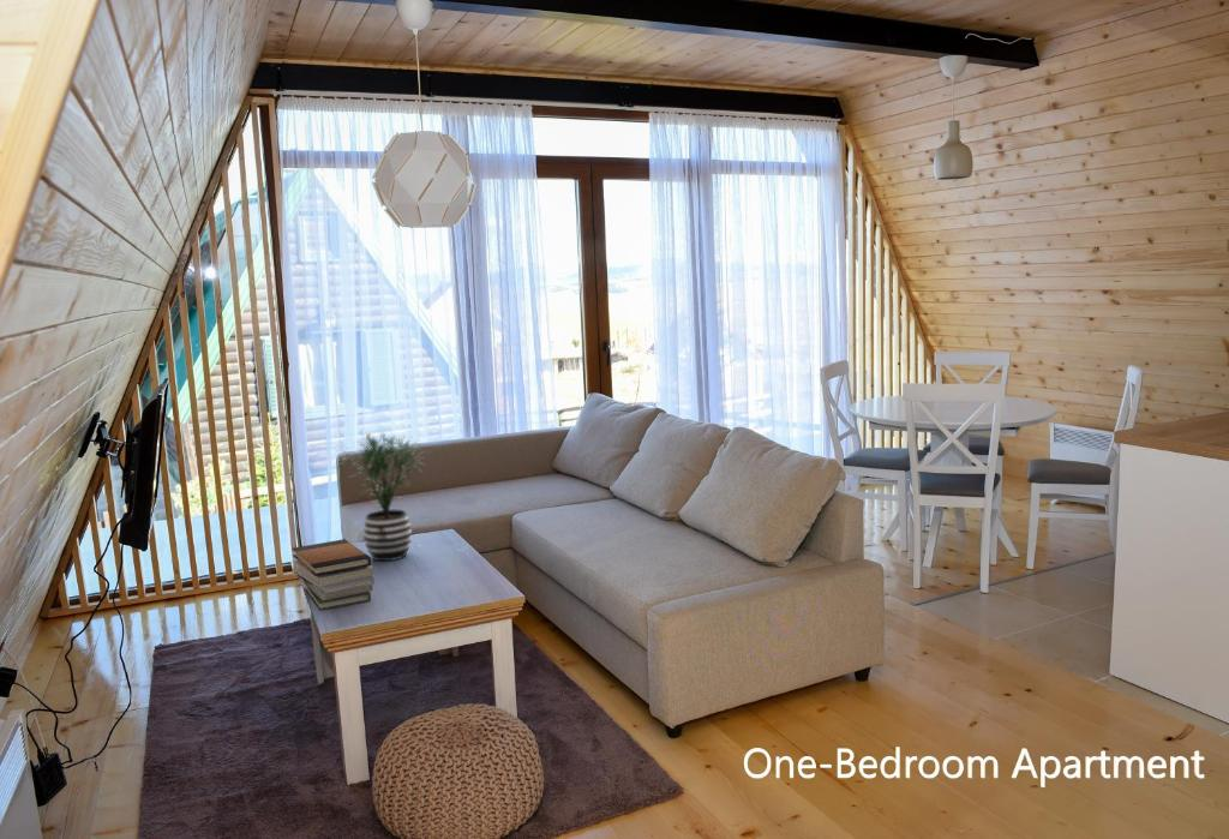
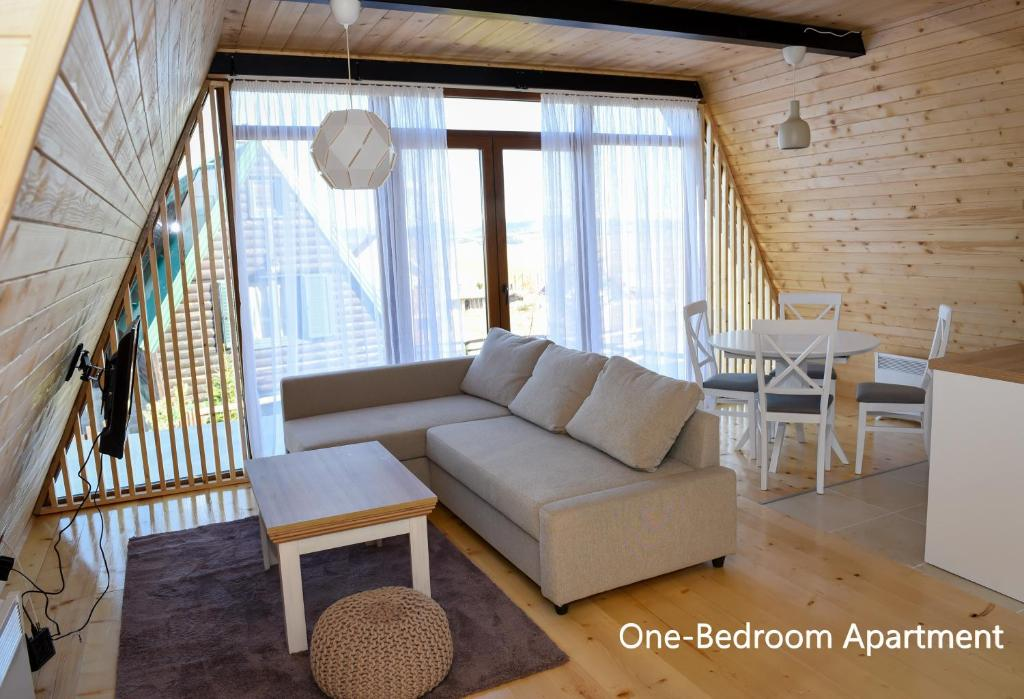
- book stack (334, 573)
- potted plant (388, 495)
